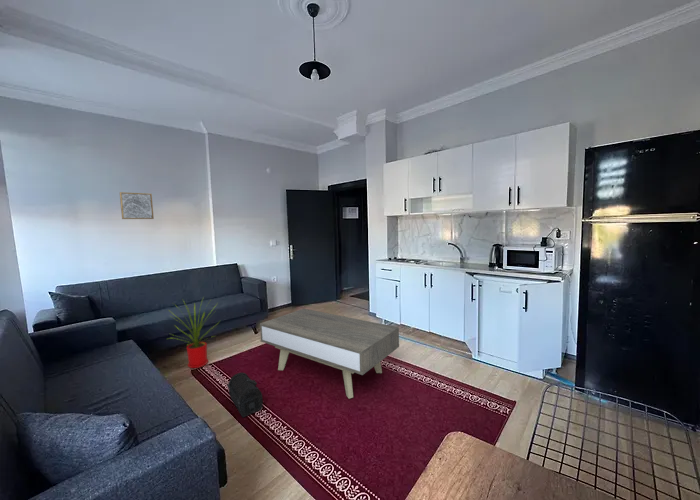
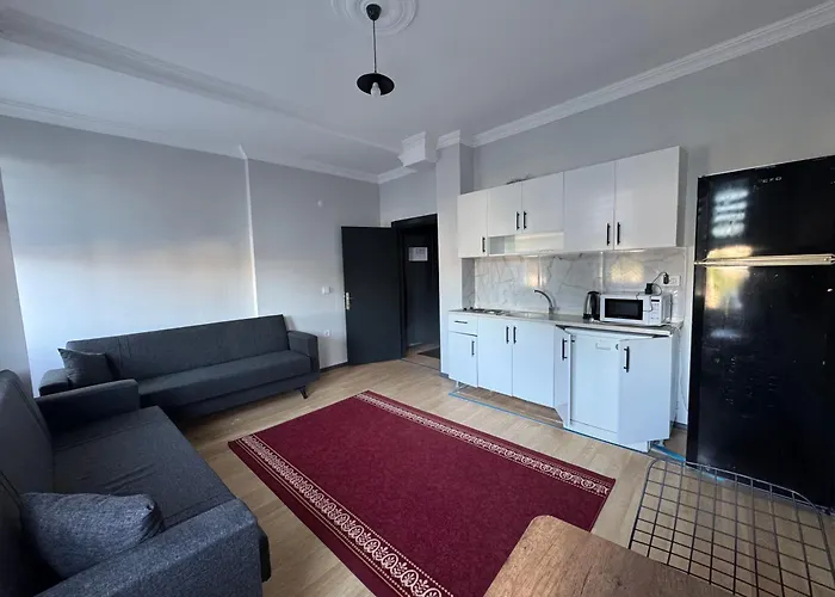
- treasure chest (245, 392)
- coffee table (328, 347)
- house plant (196, 333)
- wall art (137, 206)
